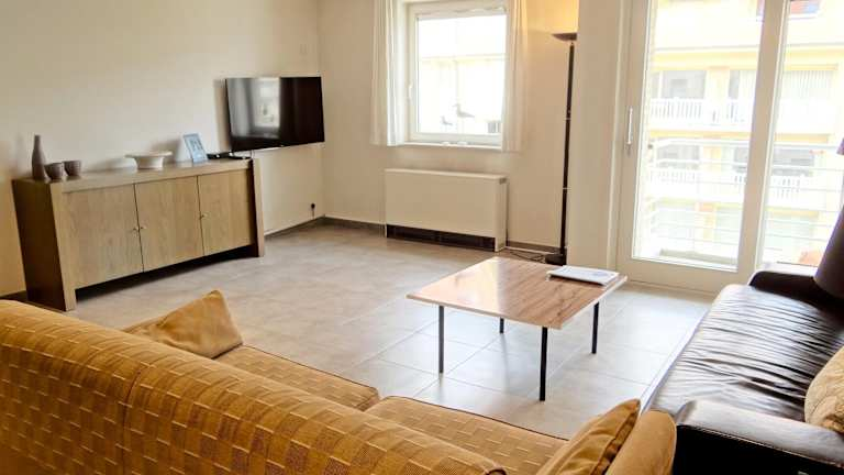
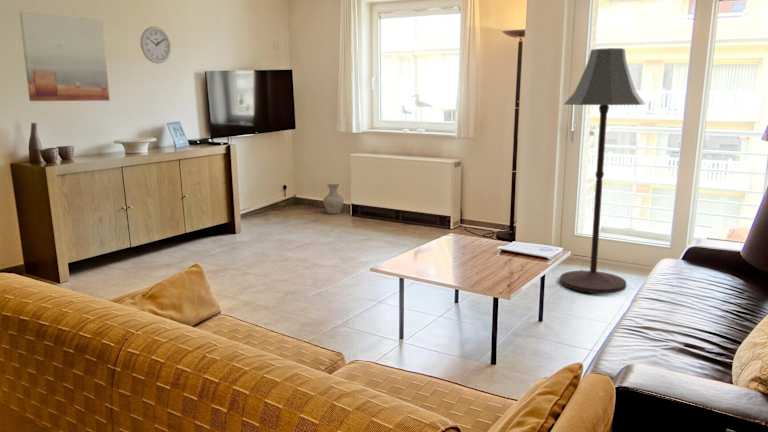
+ wall art (67, 59)
+ vase (333, 198)
+ wall clock (156, 45)
+ floor lamp (599, 170)
